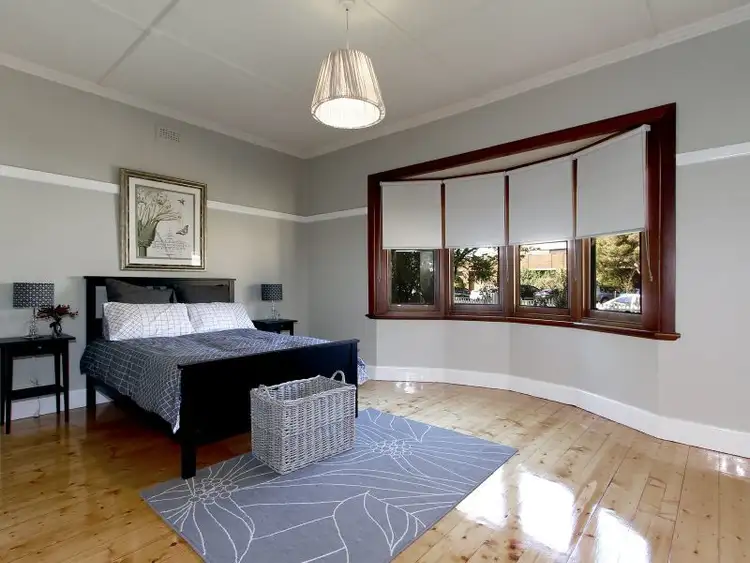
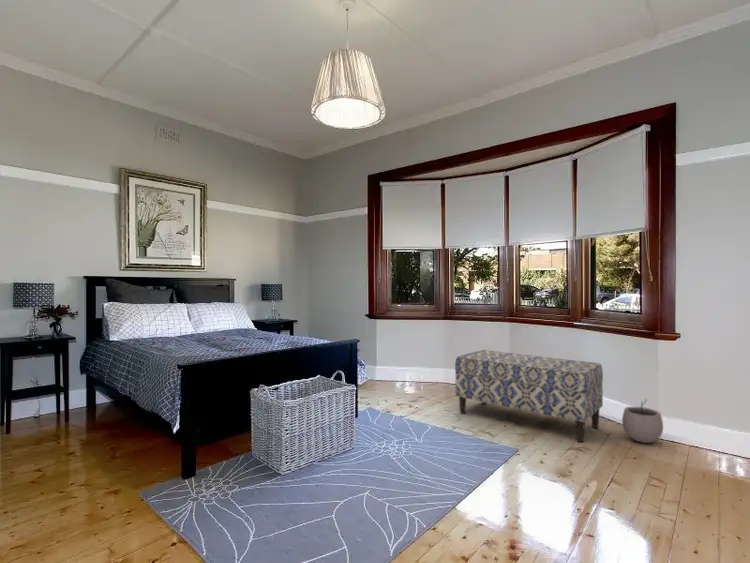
+ bench (525, 389)
+ plant pot (642, 419)
